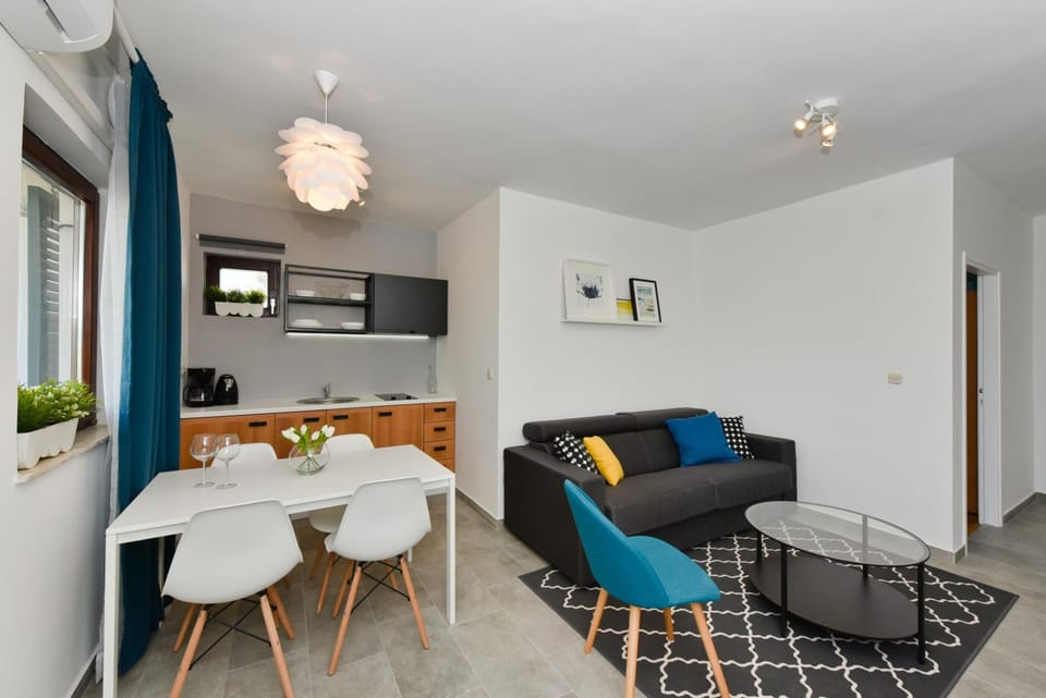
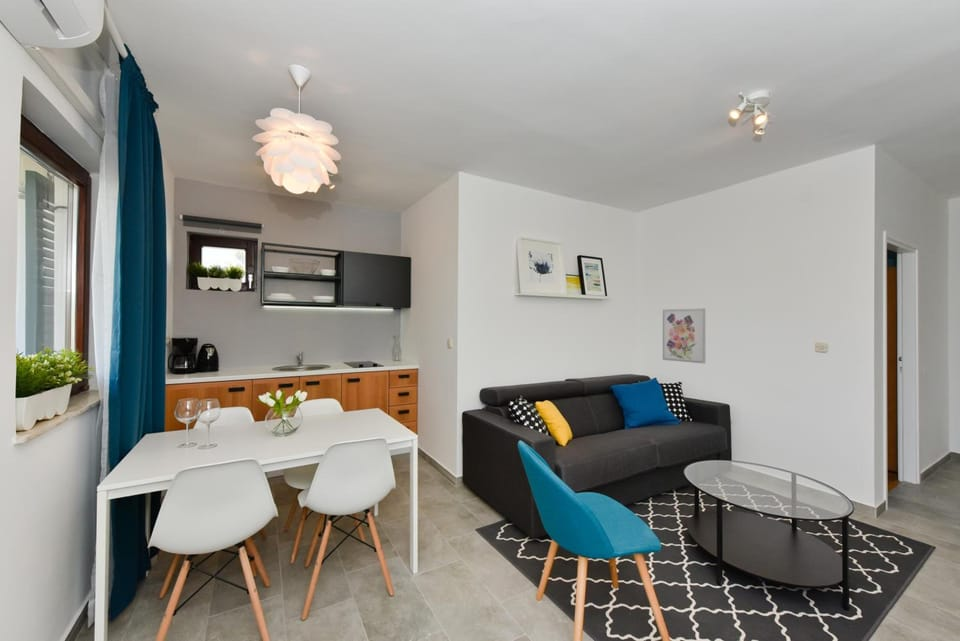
+ wall art (683, 335)
